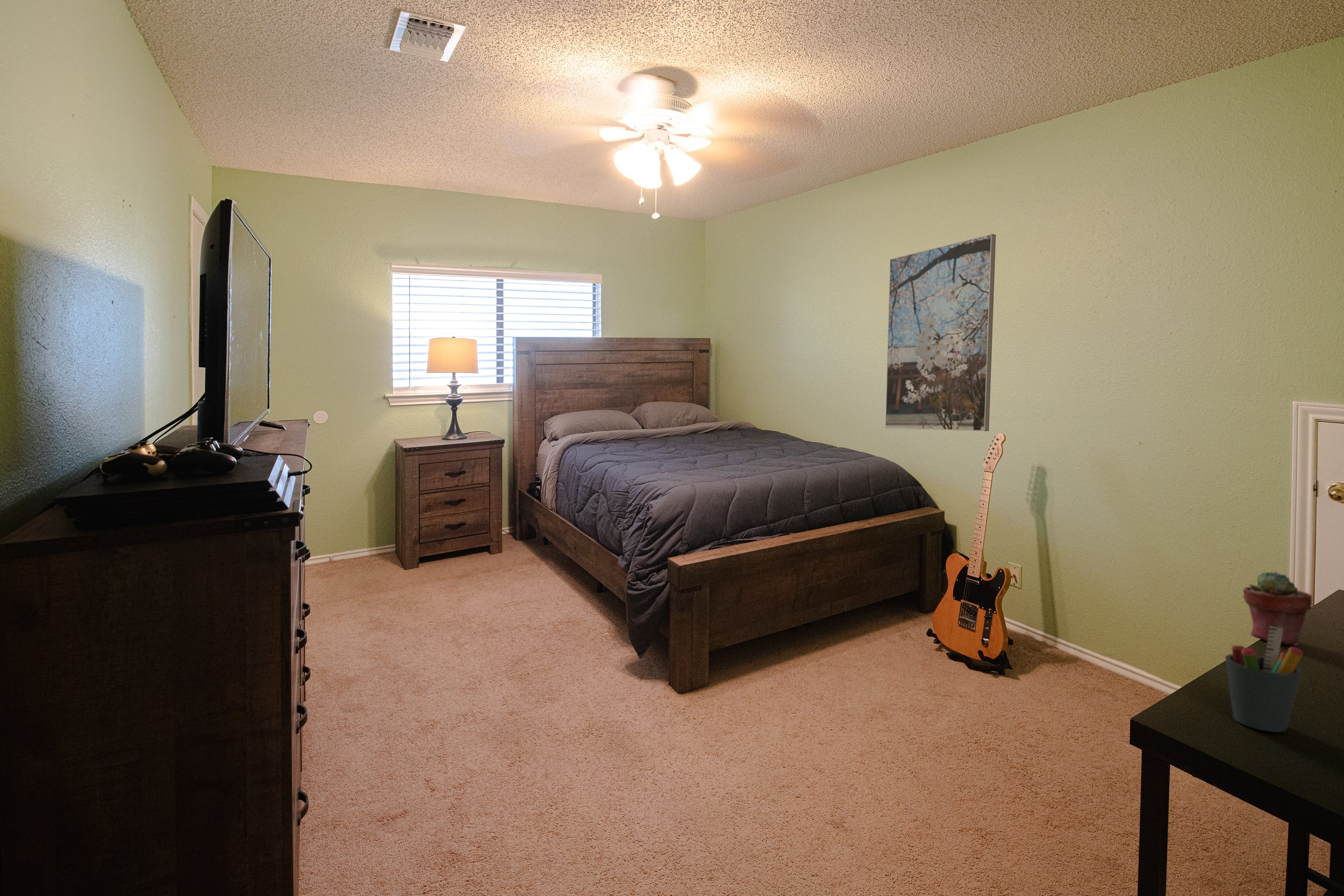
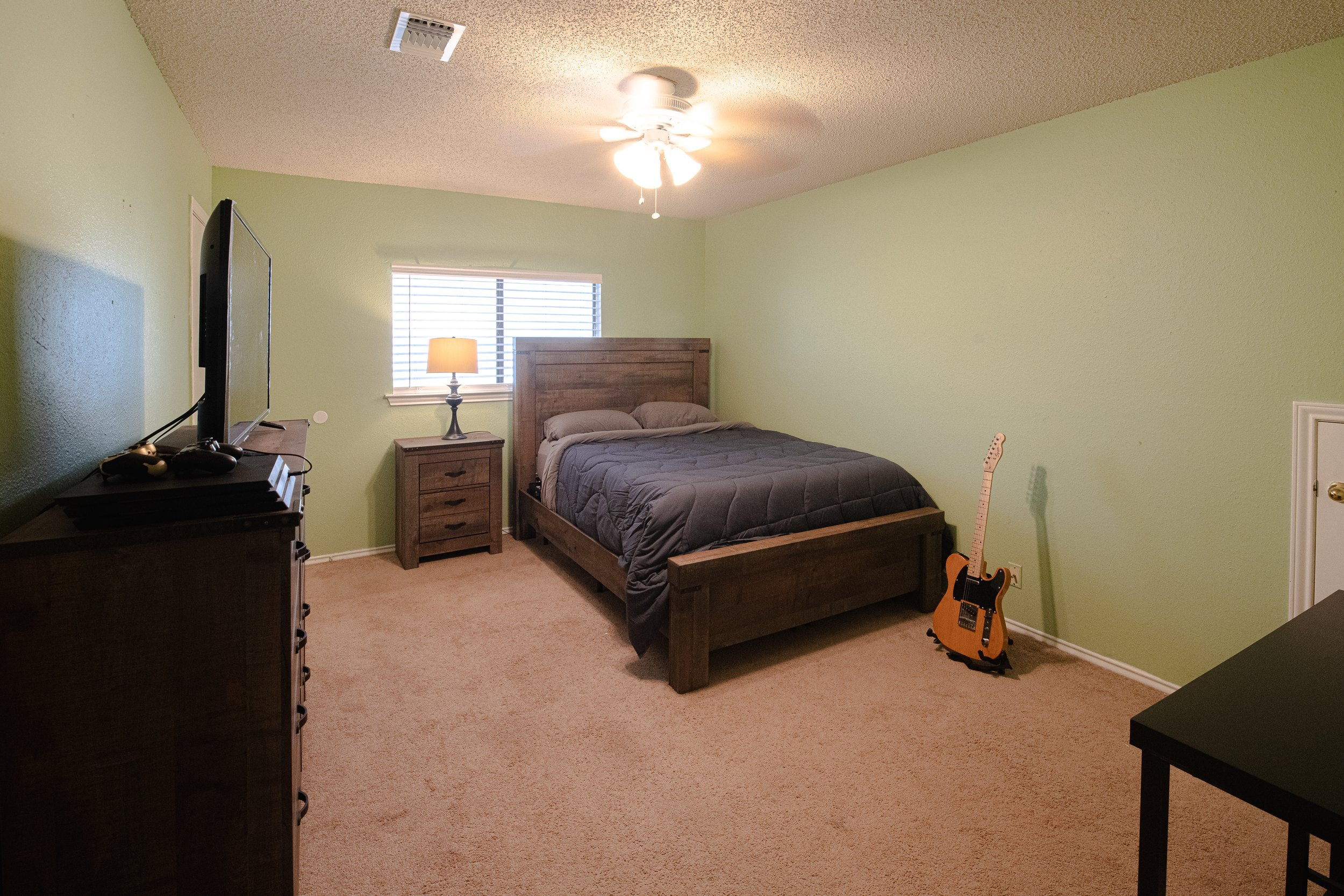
- pen holder (1263, 677)
- potted succulent (1276, 605)
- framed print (936, 339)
